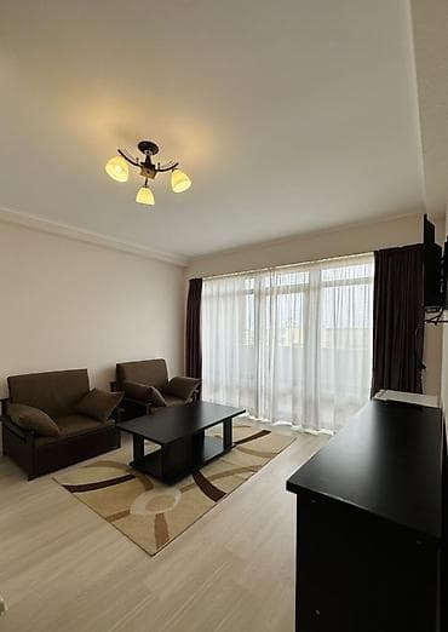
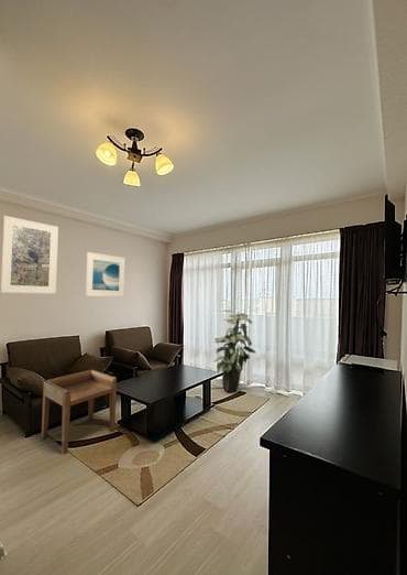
+ side table (79, 402)
+ indoor plant (232, 349)
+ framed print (106, 275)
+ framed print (31, 257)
